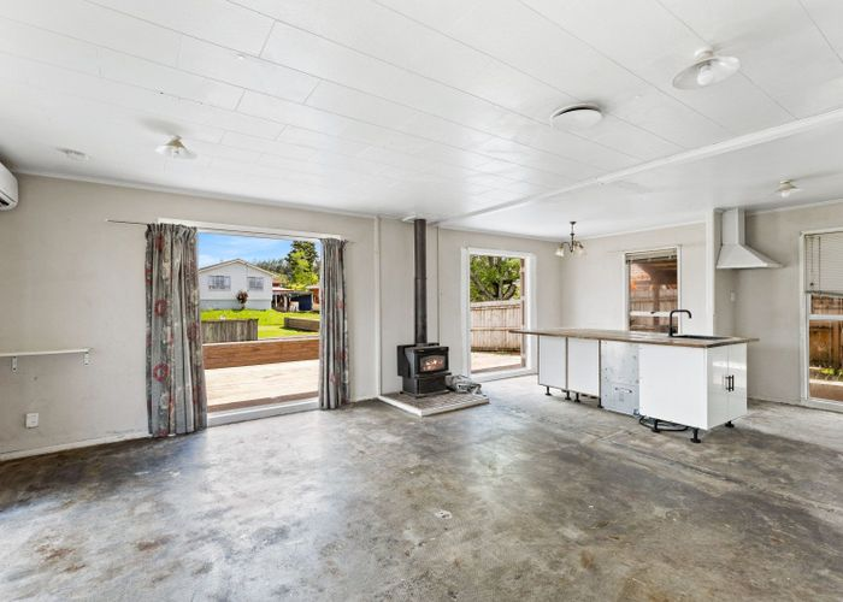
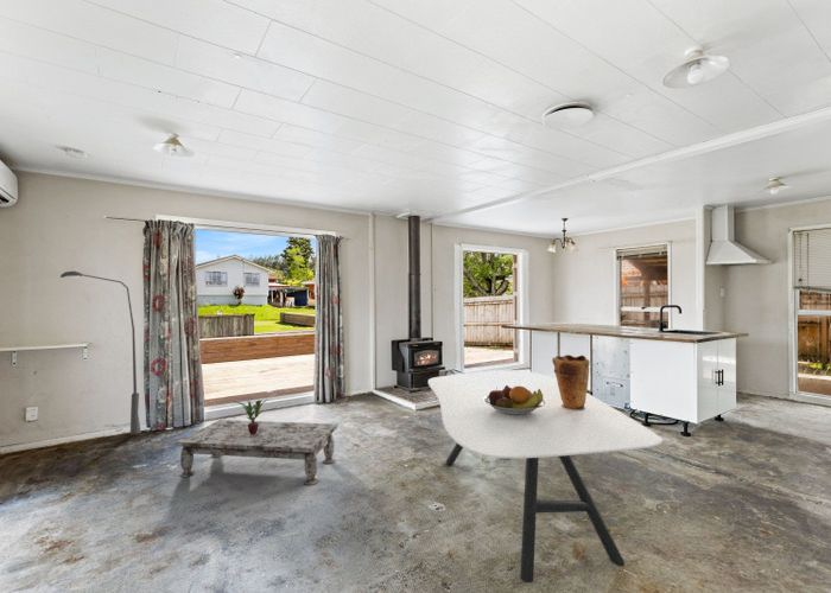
+ fruit bowl (513, 397)
+ floor lamp (133, 355)
+ vase (570, 381)
+ potted plant (249, 415)
+ coffee table (260, 449)
+ dining table (513, 449)
